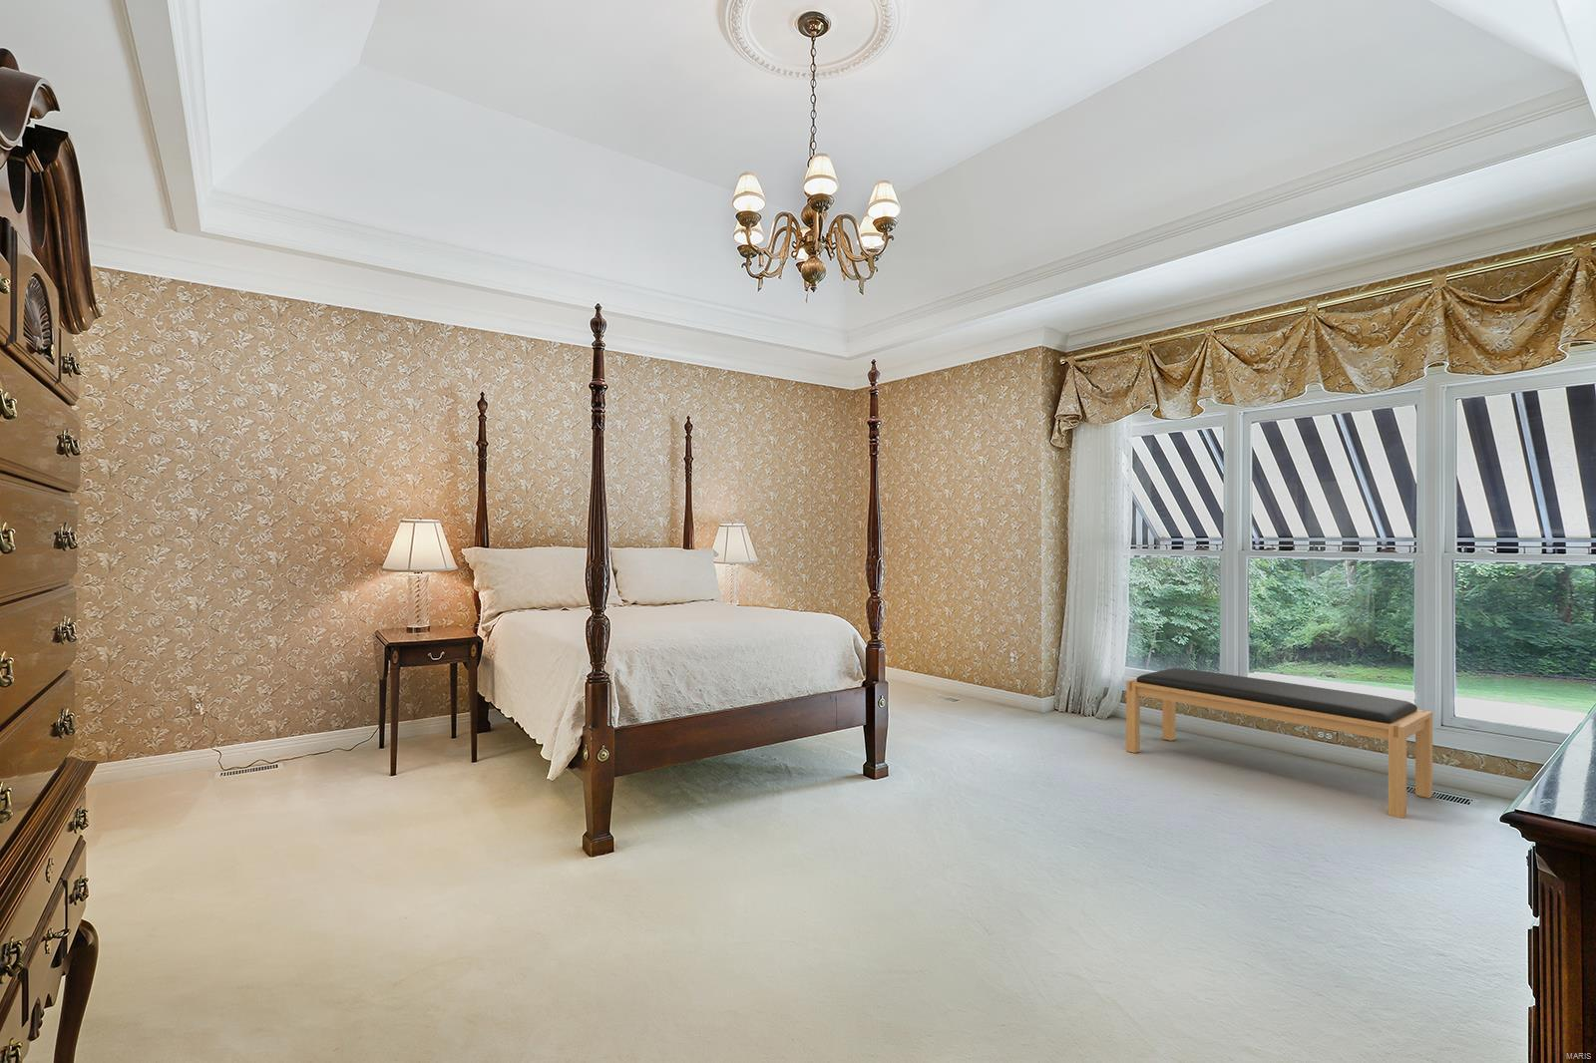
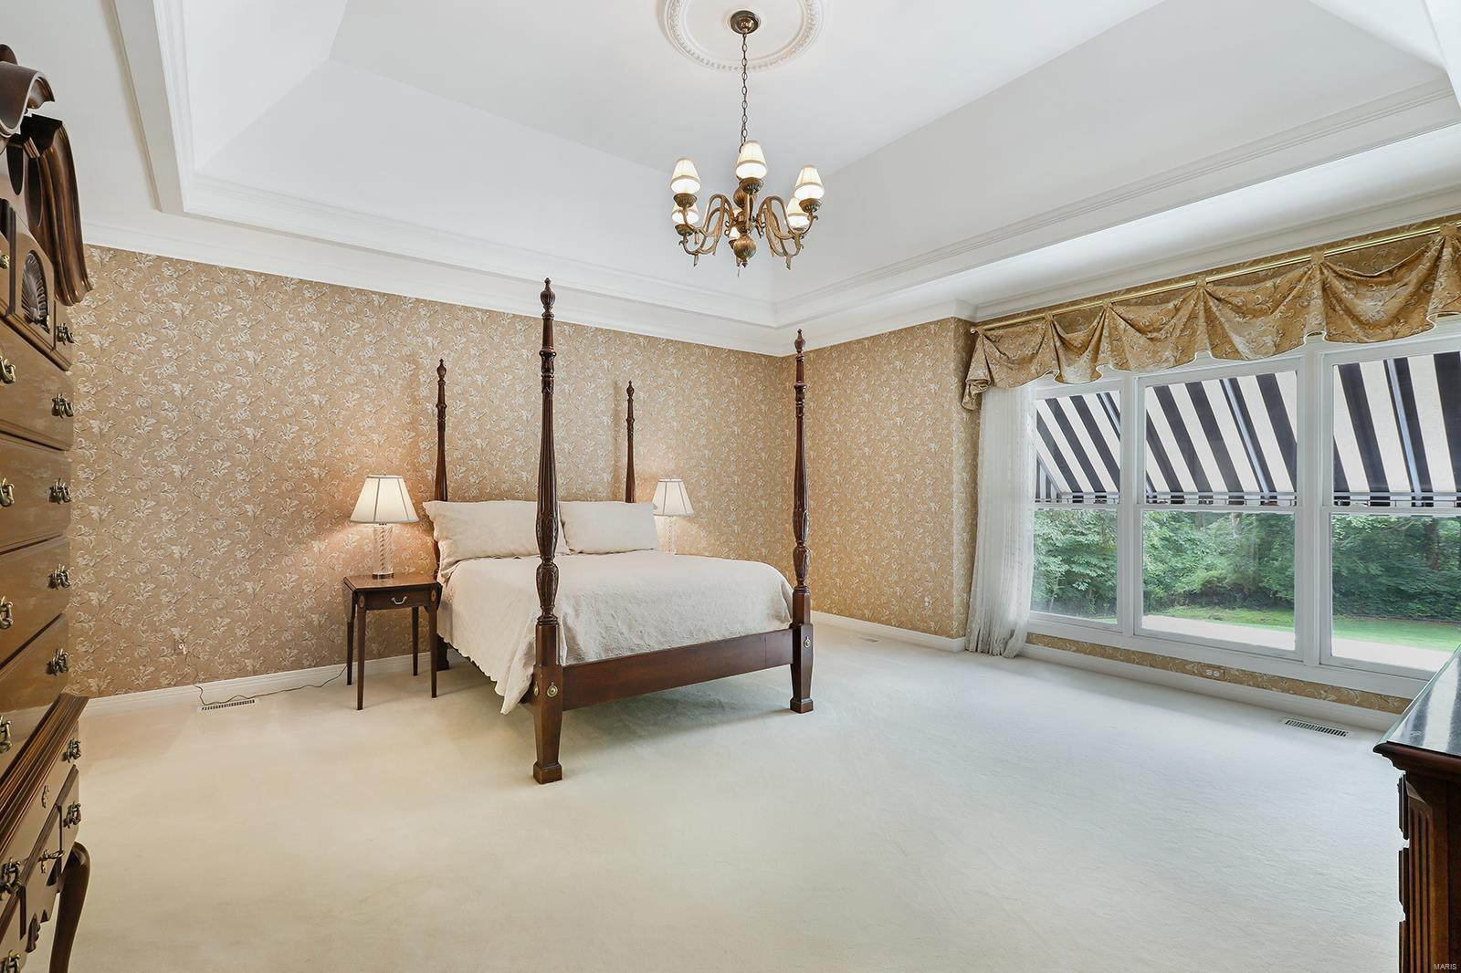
- bench (1267, 718)
